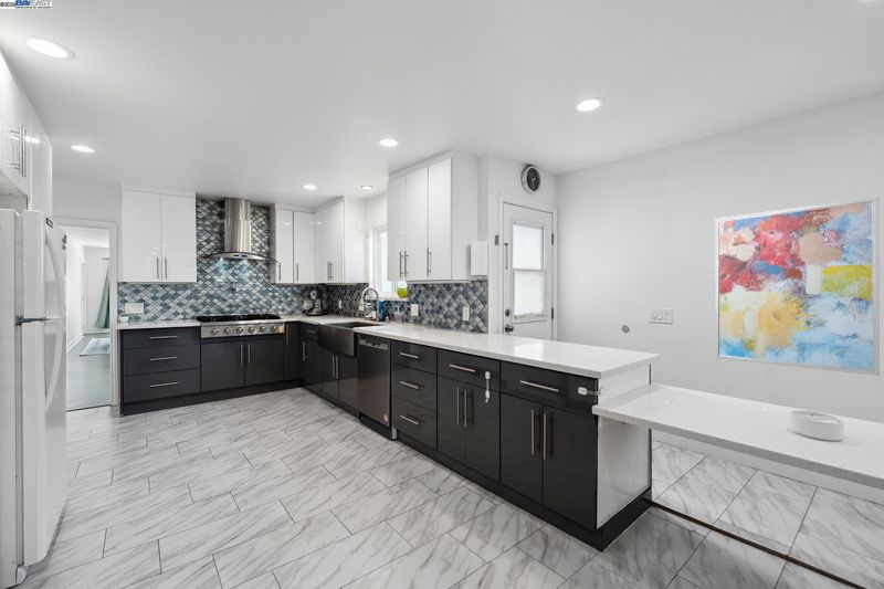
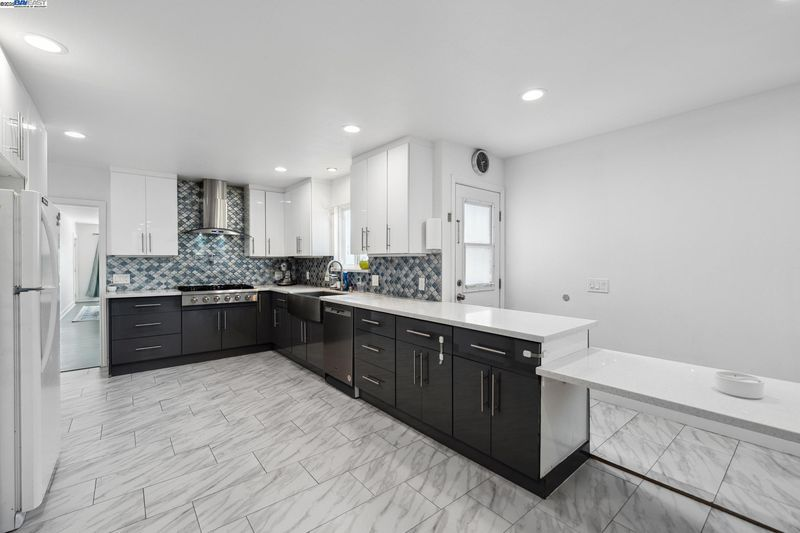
- wall art (788, 287)
